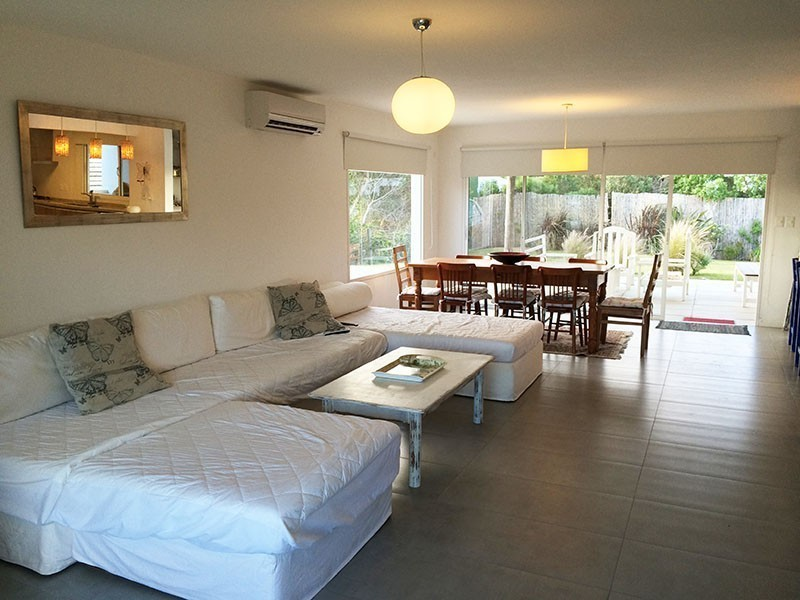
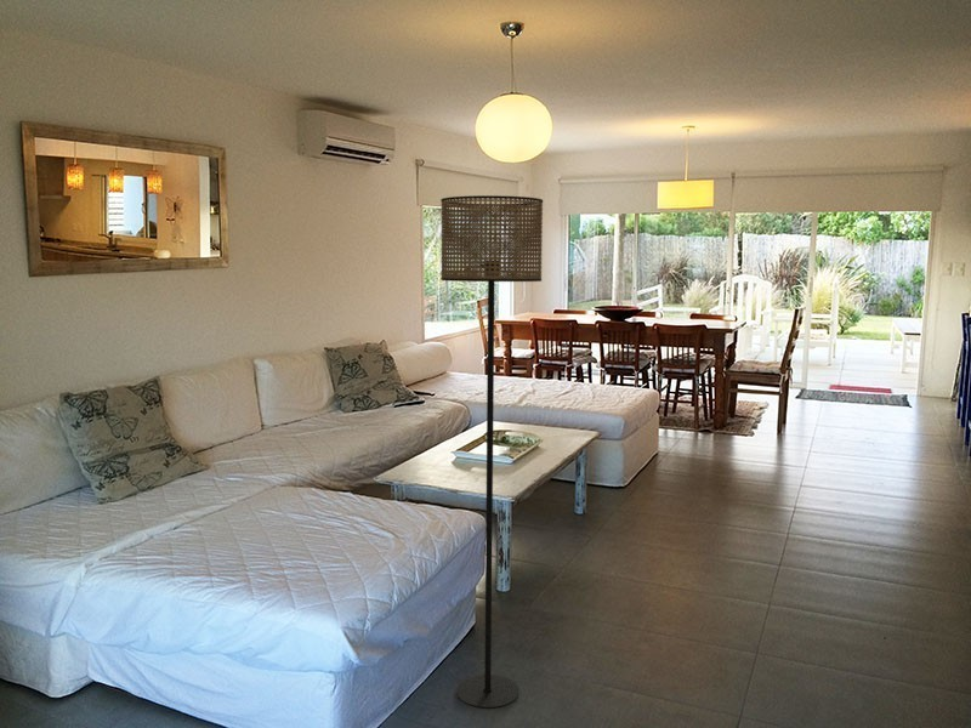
+ floor lamp (489, 455)
